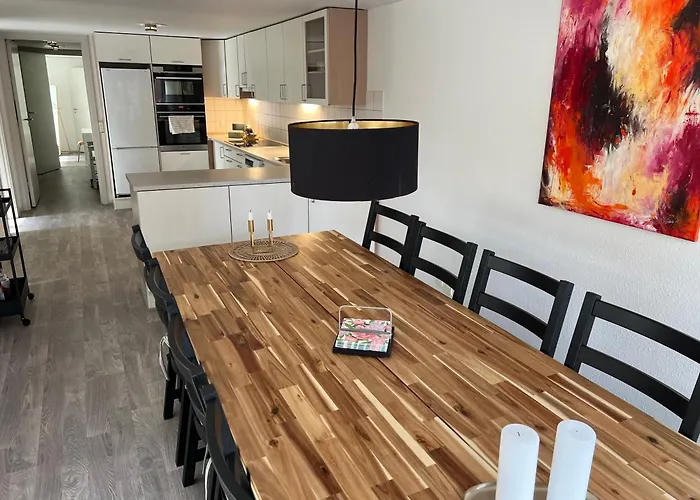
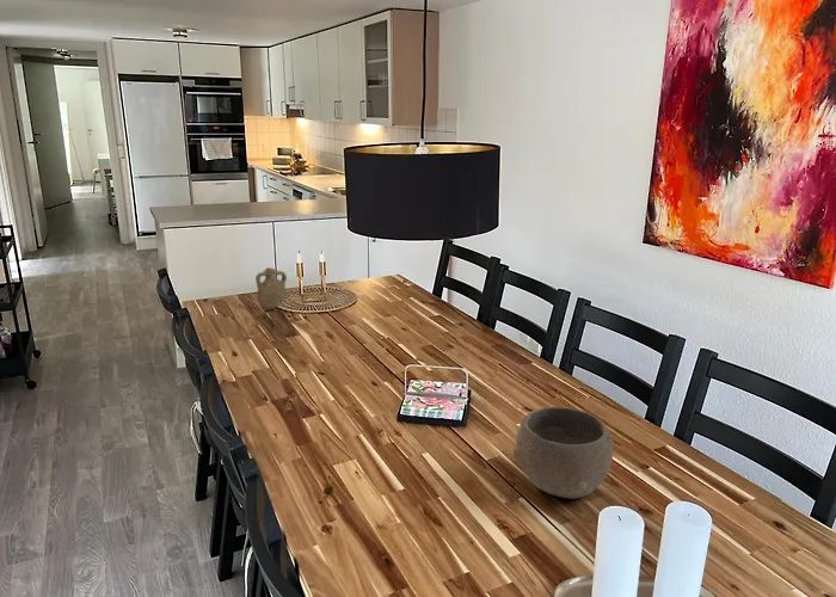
+ pilgrim flask (271, 287)
+ bowl (561, 454)
